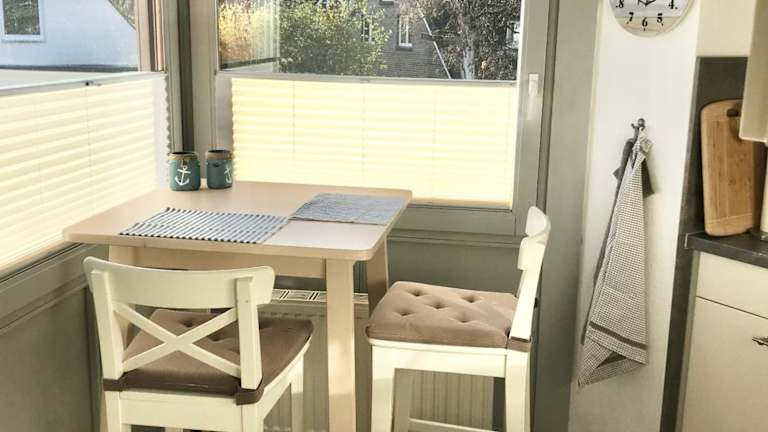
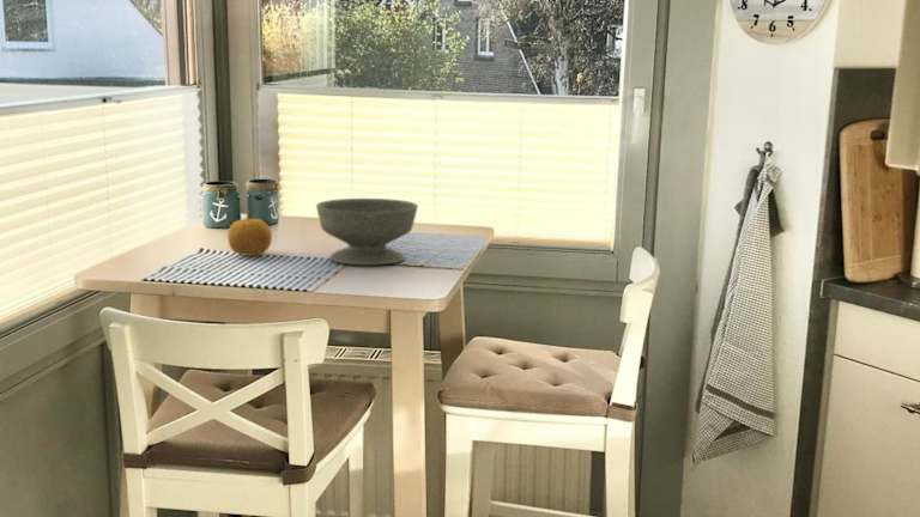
+ fruit (249, 232)
+ bowl (367, 231)
